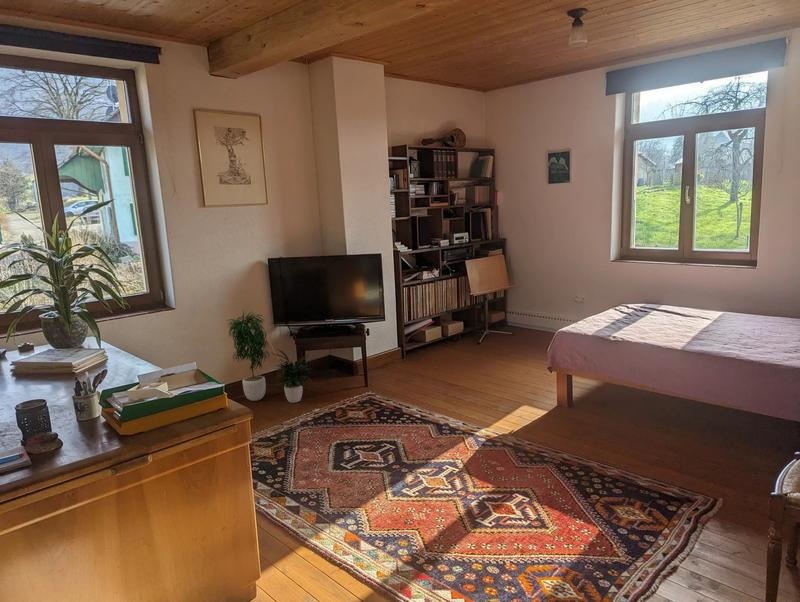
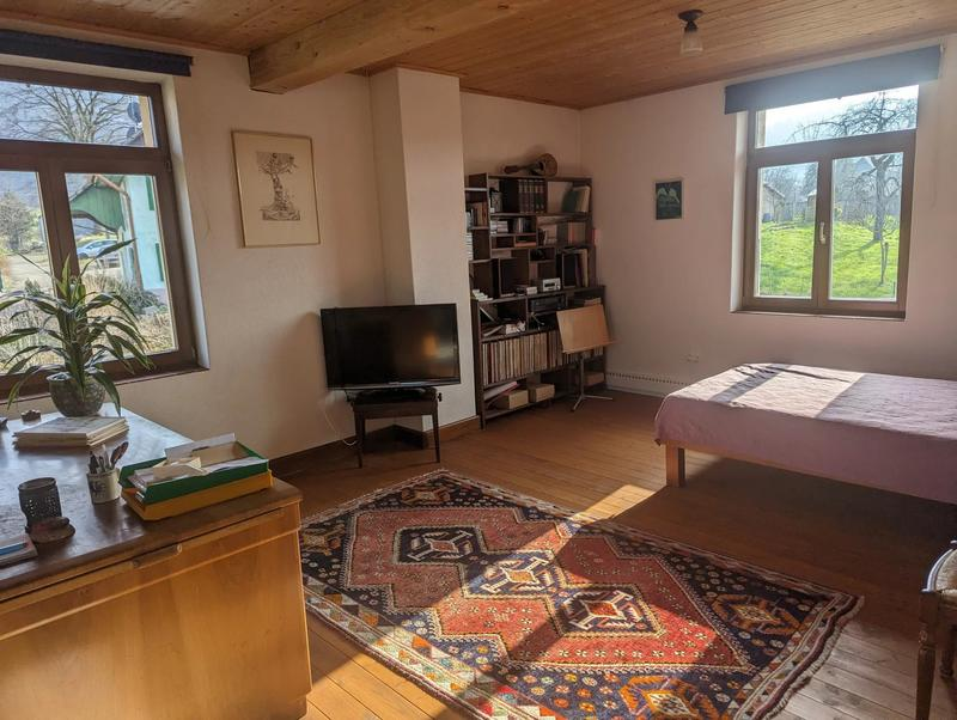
- potted plant (268, 355)
